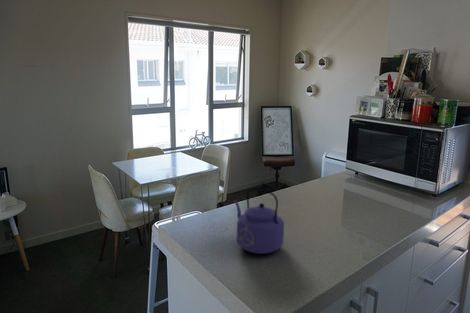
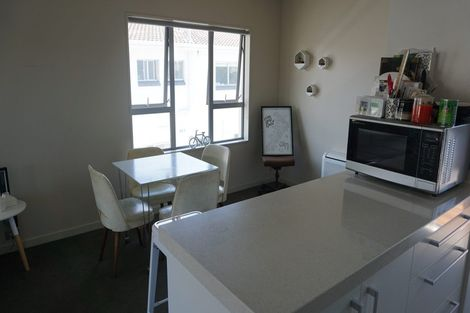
- kettle (255, 215)
